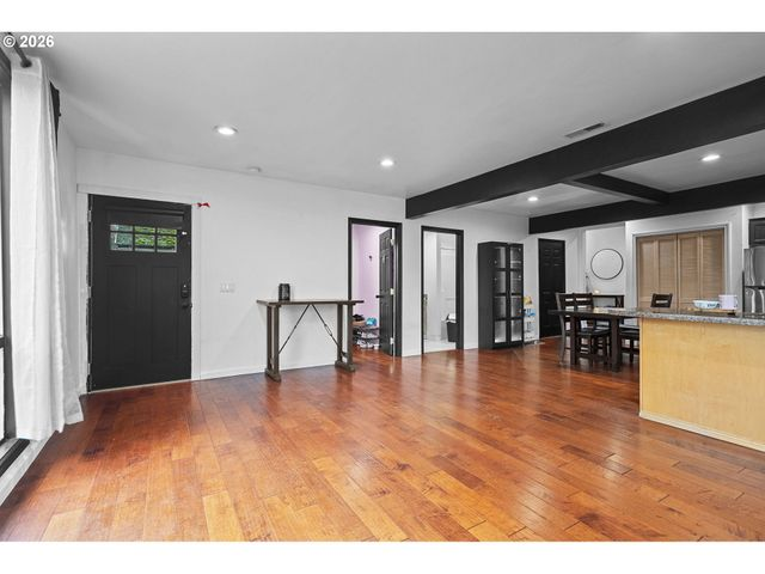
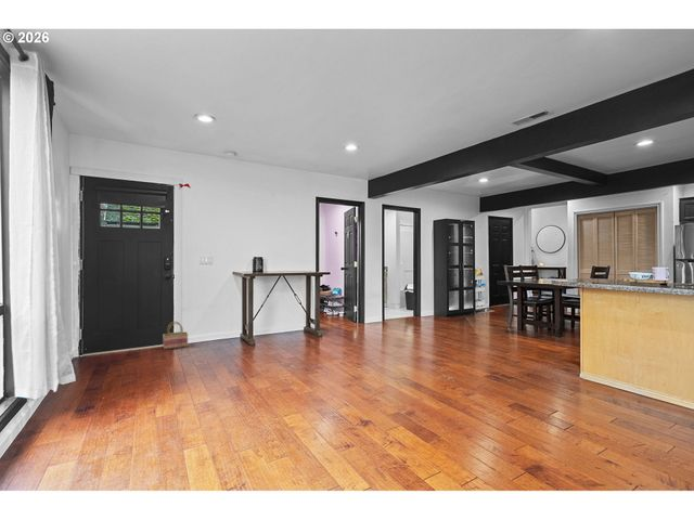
+ basket (175, 334)
